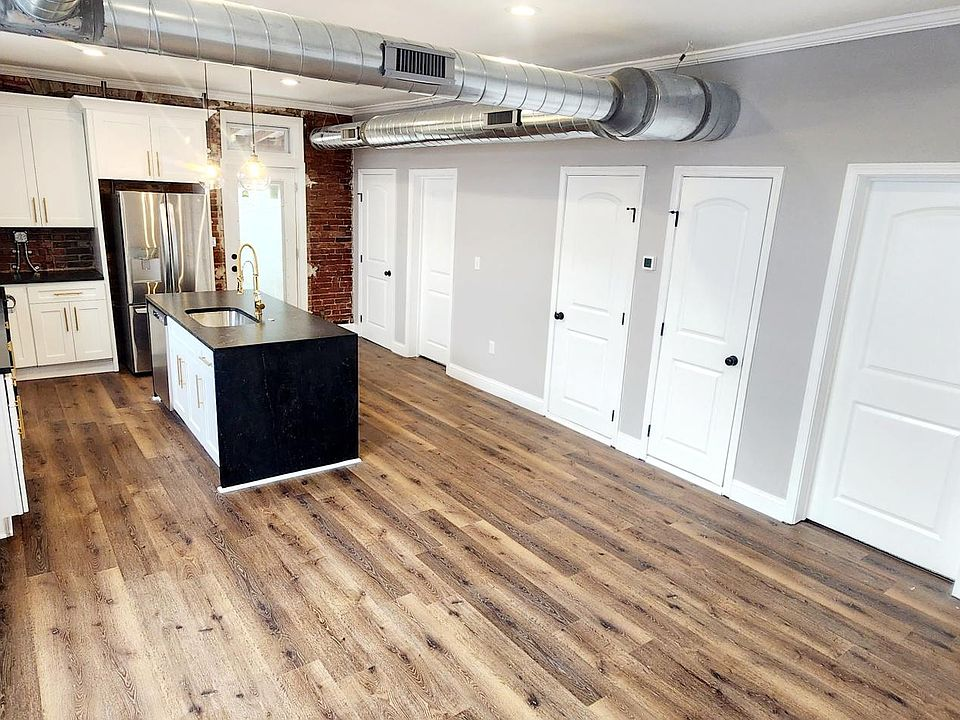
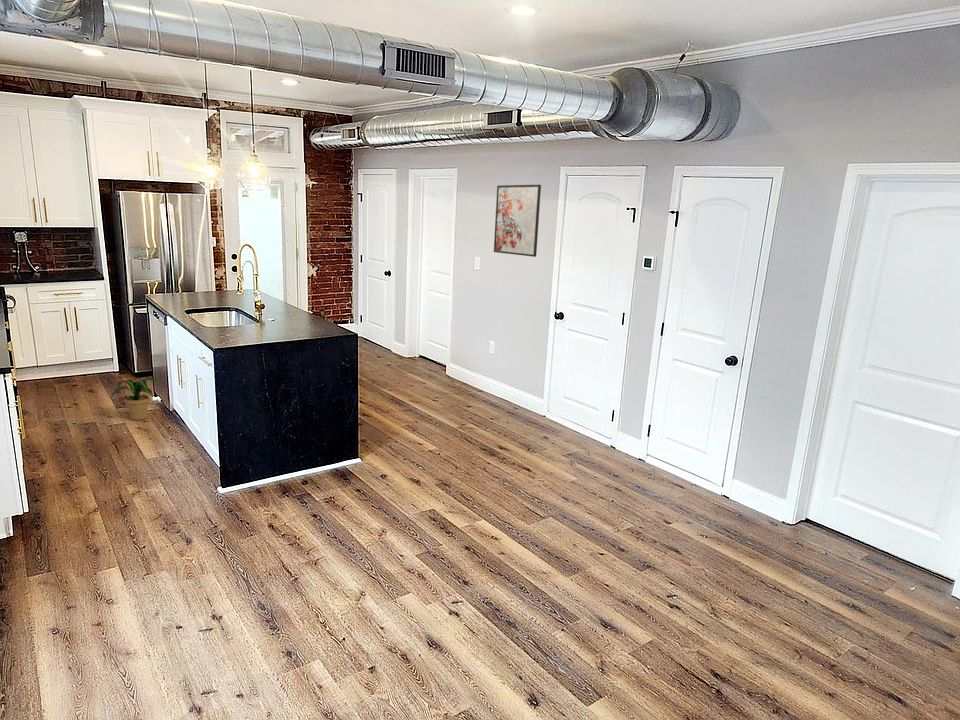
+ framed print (516, 220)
+ potted plant (137, 398)
